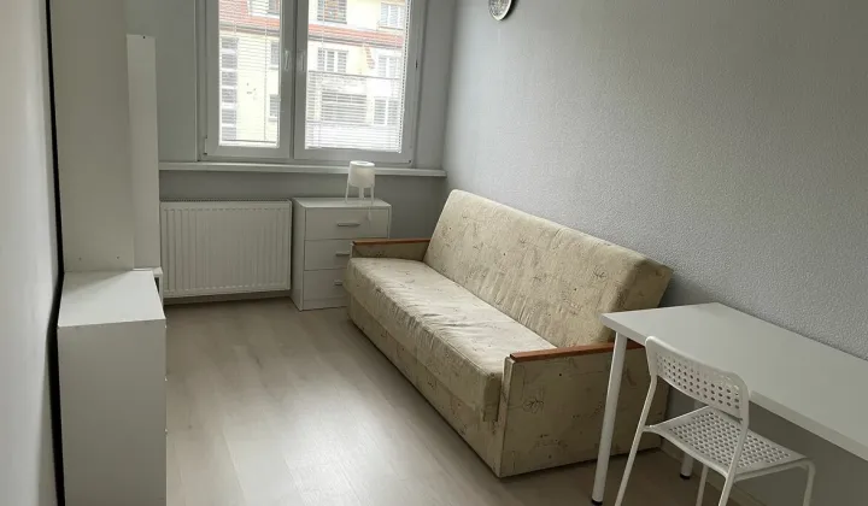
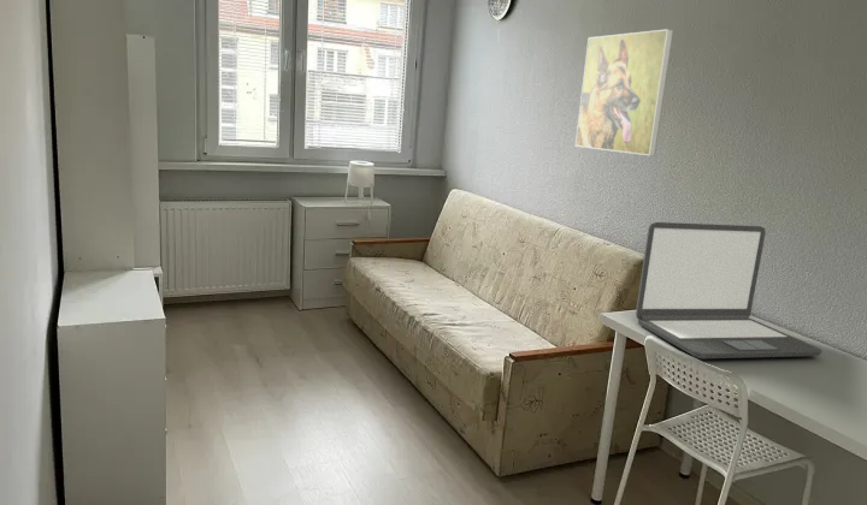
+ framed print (619, 93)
+ laptop (732, 287)
